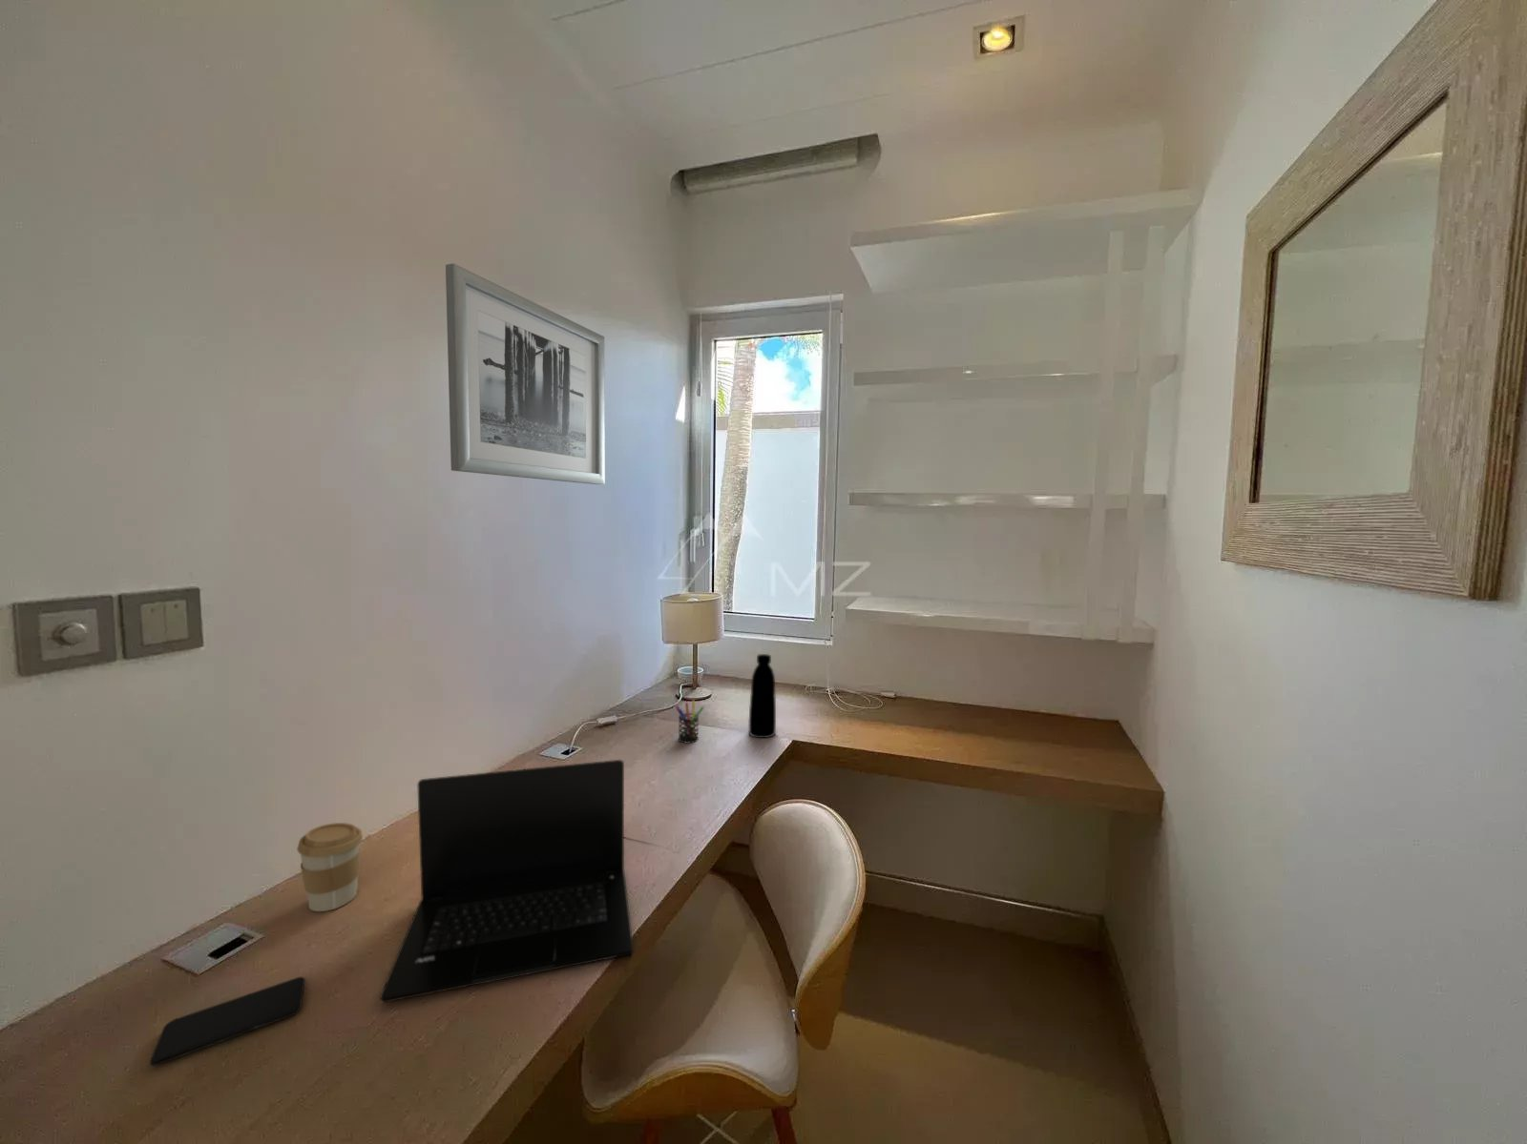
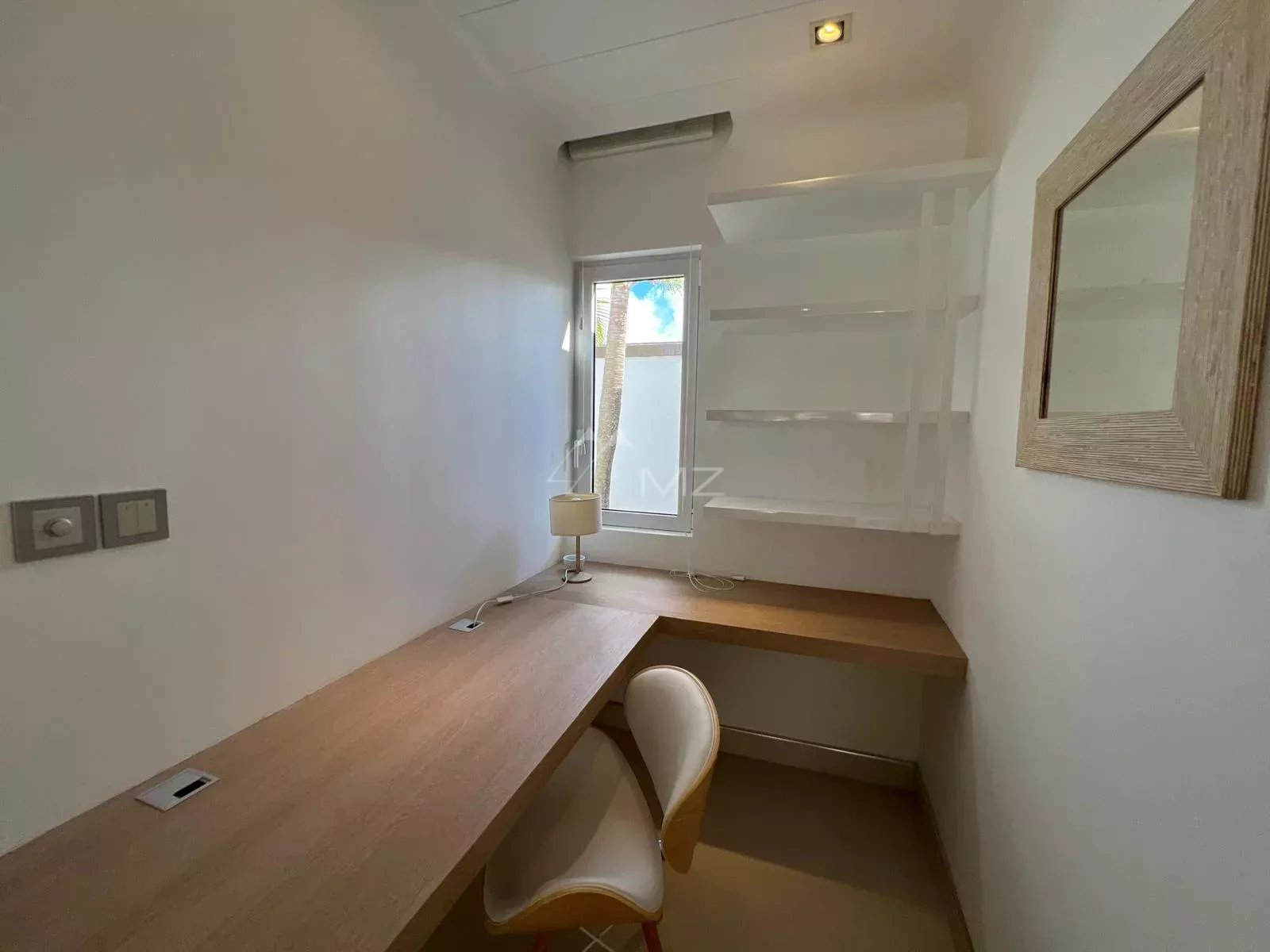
- coffee cup (331, 864)
- laptop (521, 863)
- pen holder (690, 720)
- smartphone (233, 1017)
- wall art (539, 394)
- bottle (762, 695)
